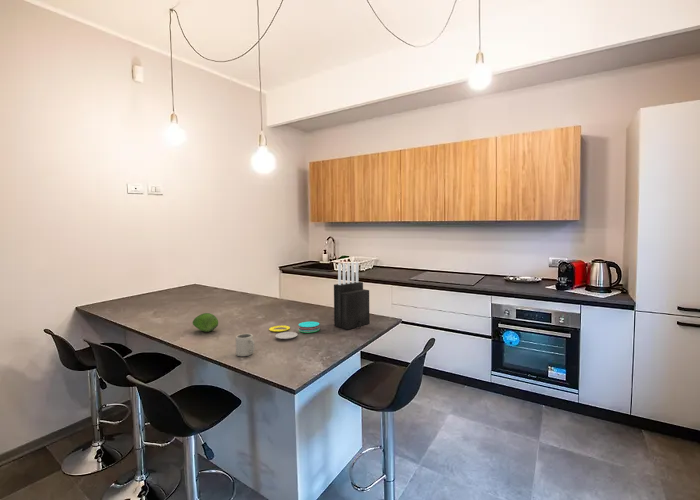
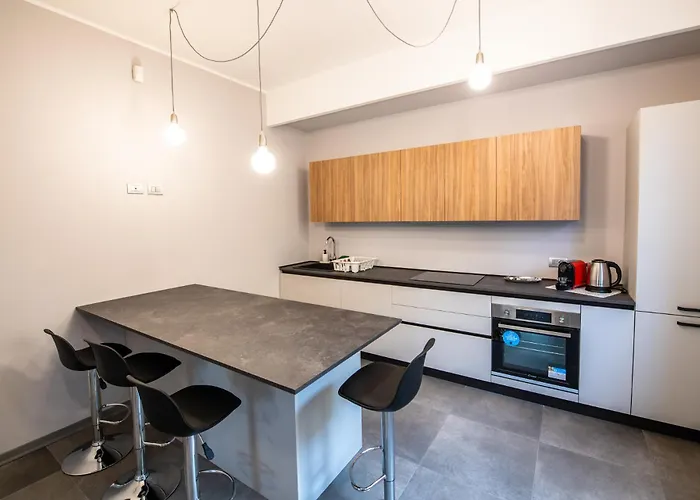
- cup (246, 345)
- fruit (205, 322)
- knife block (353, 294)
- plate (289, 328)
